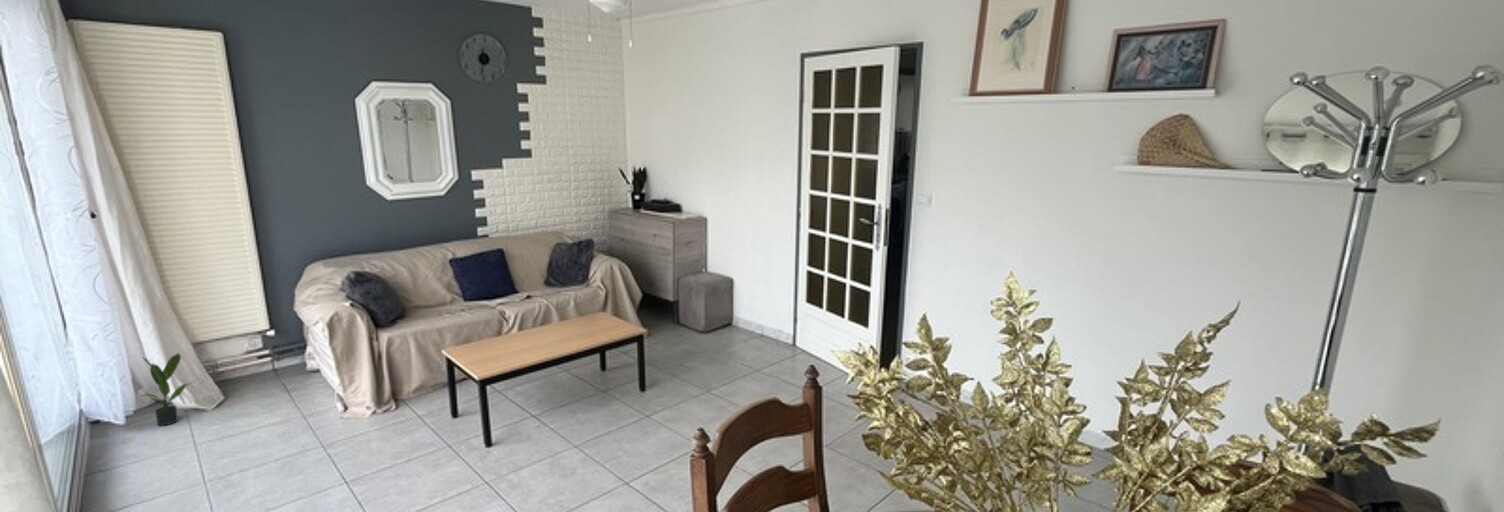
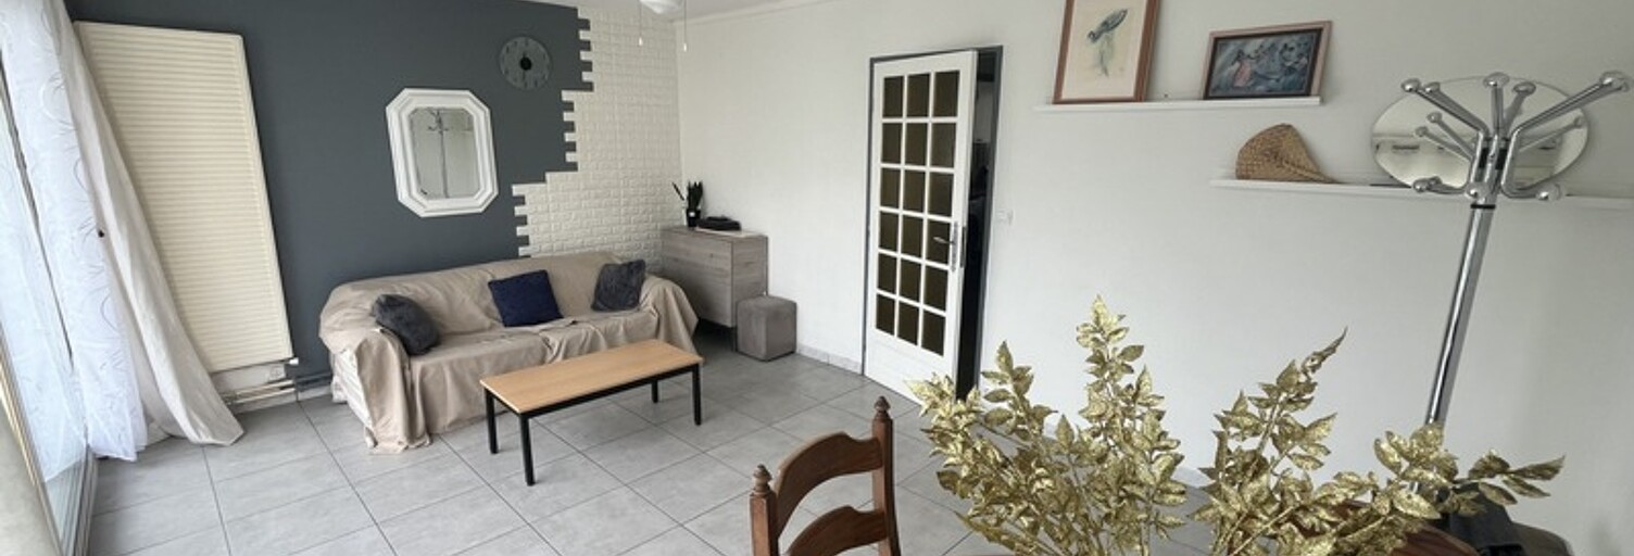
- potted plant (169, 387)
